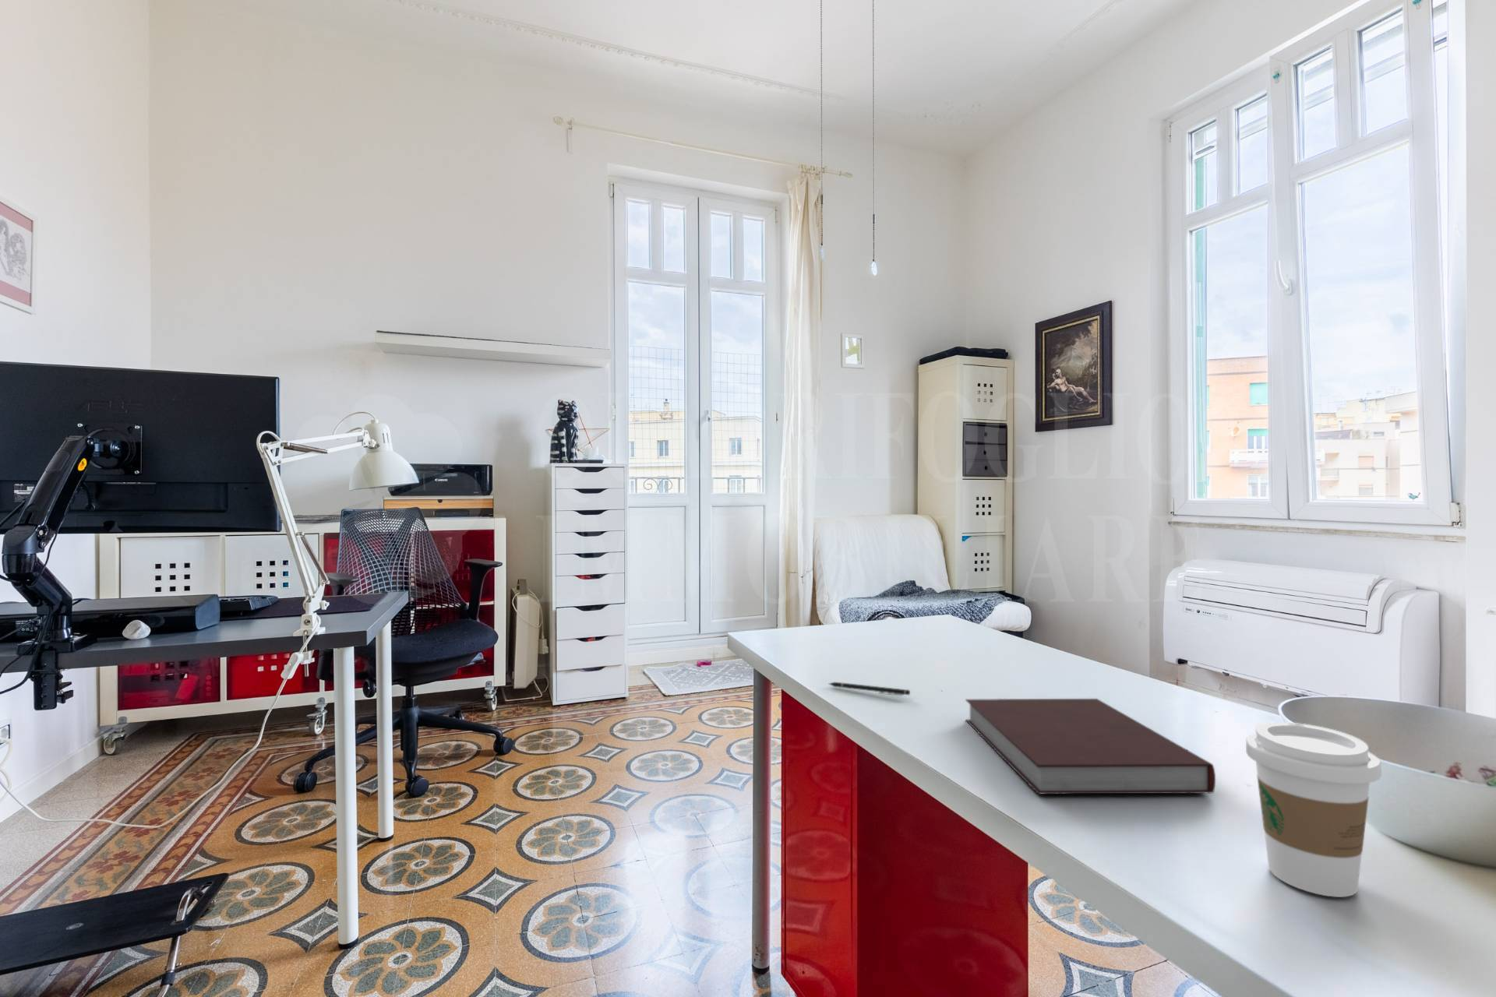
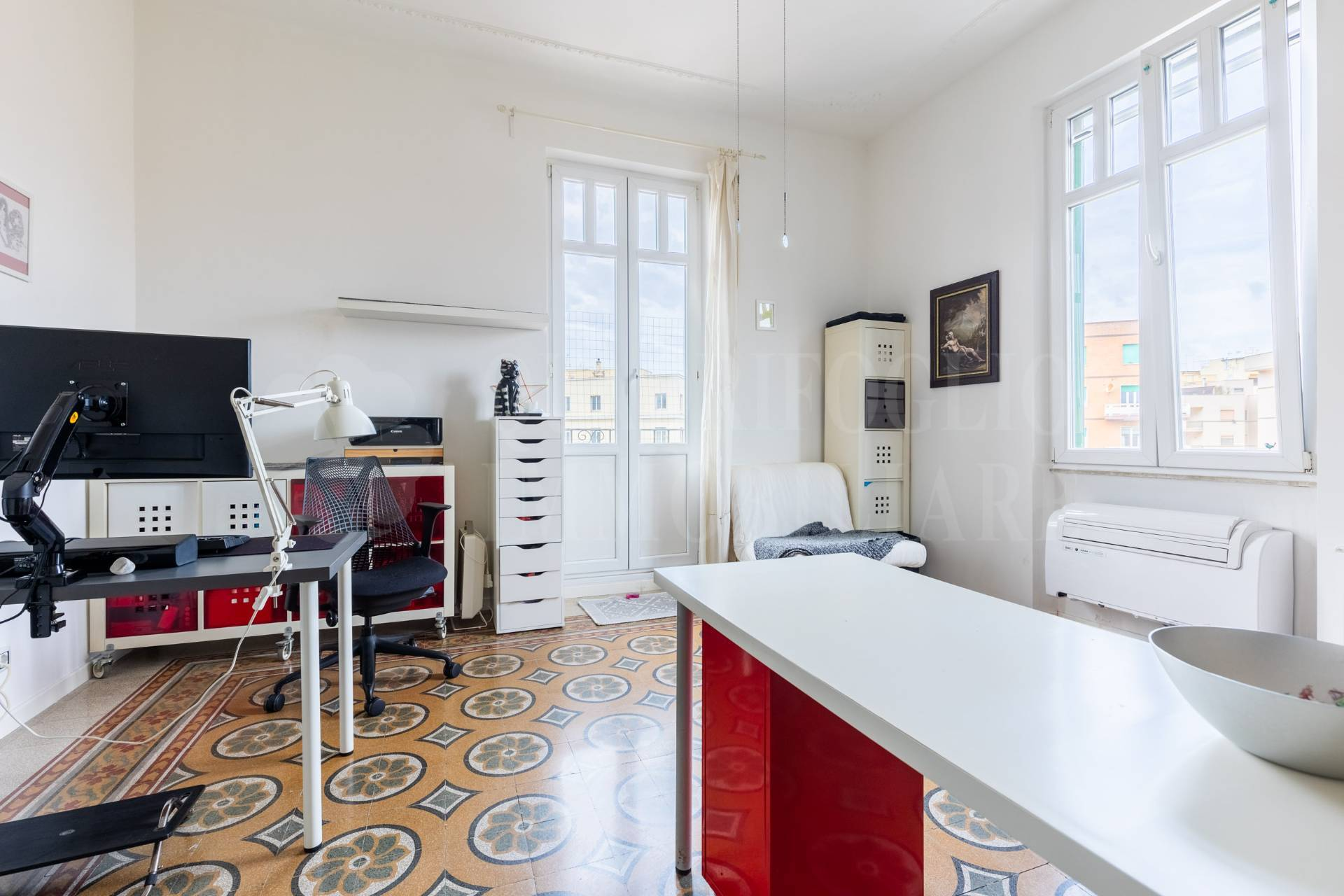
- coffee cup (1310, 806)
- notebook (1072, 739)
- pen (867, 688)
